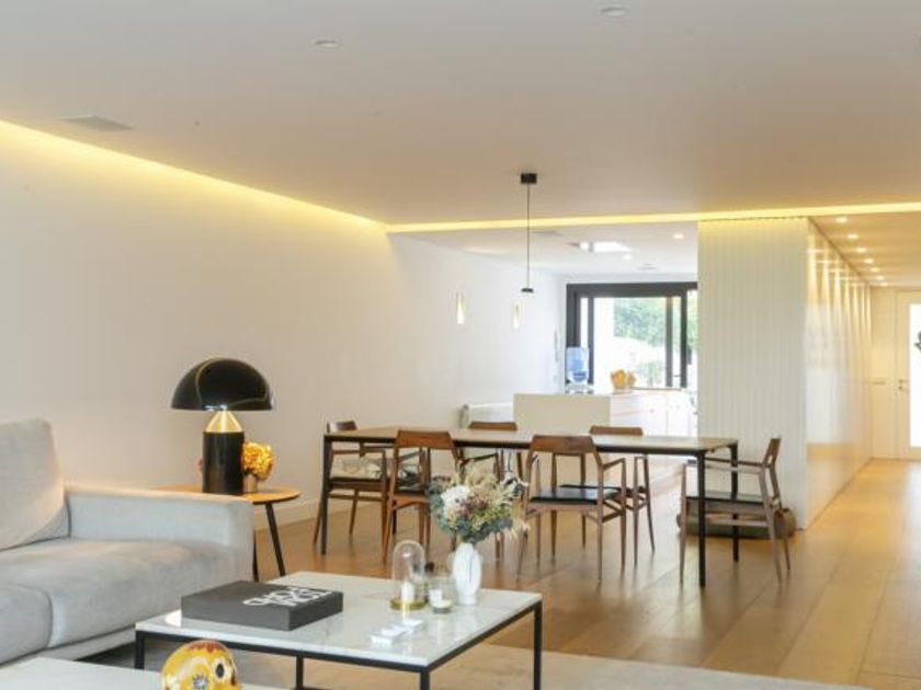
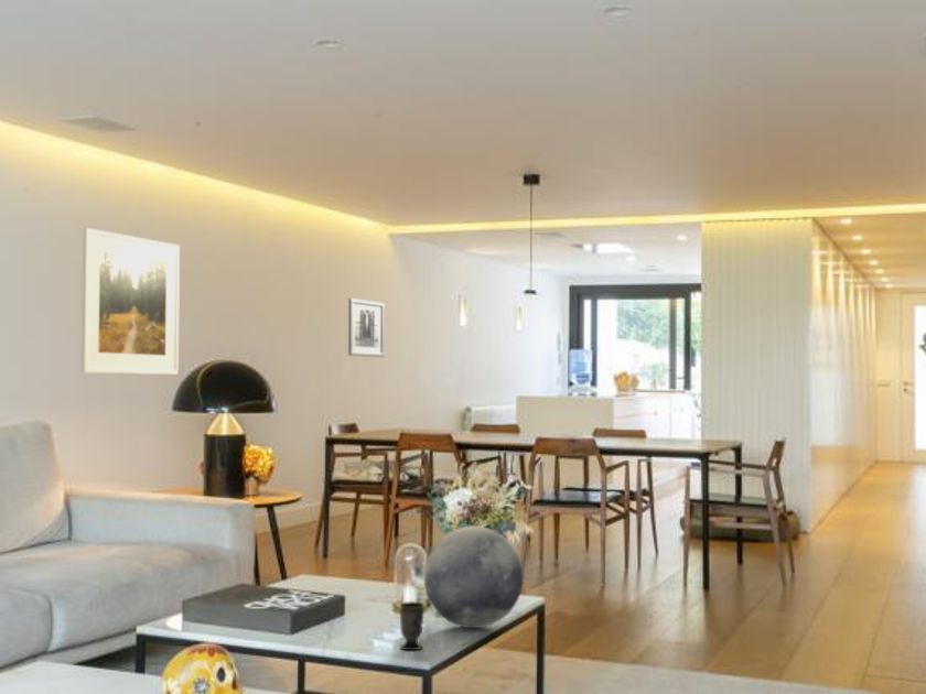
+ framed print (132, 305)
+ decorative orb (473, 576)
+ cup (411, 626)
+ wall art (366, 328)
